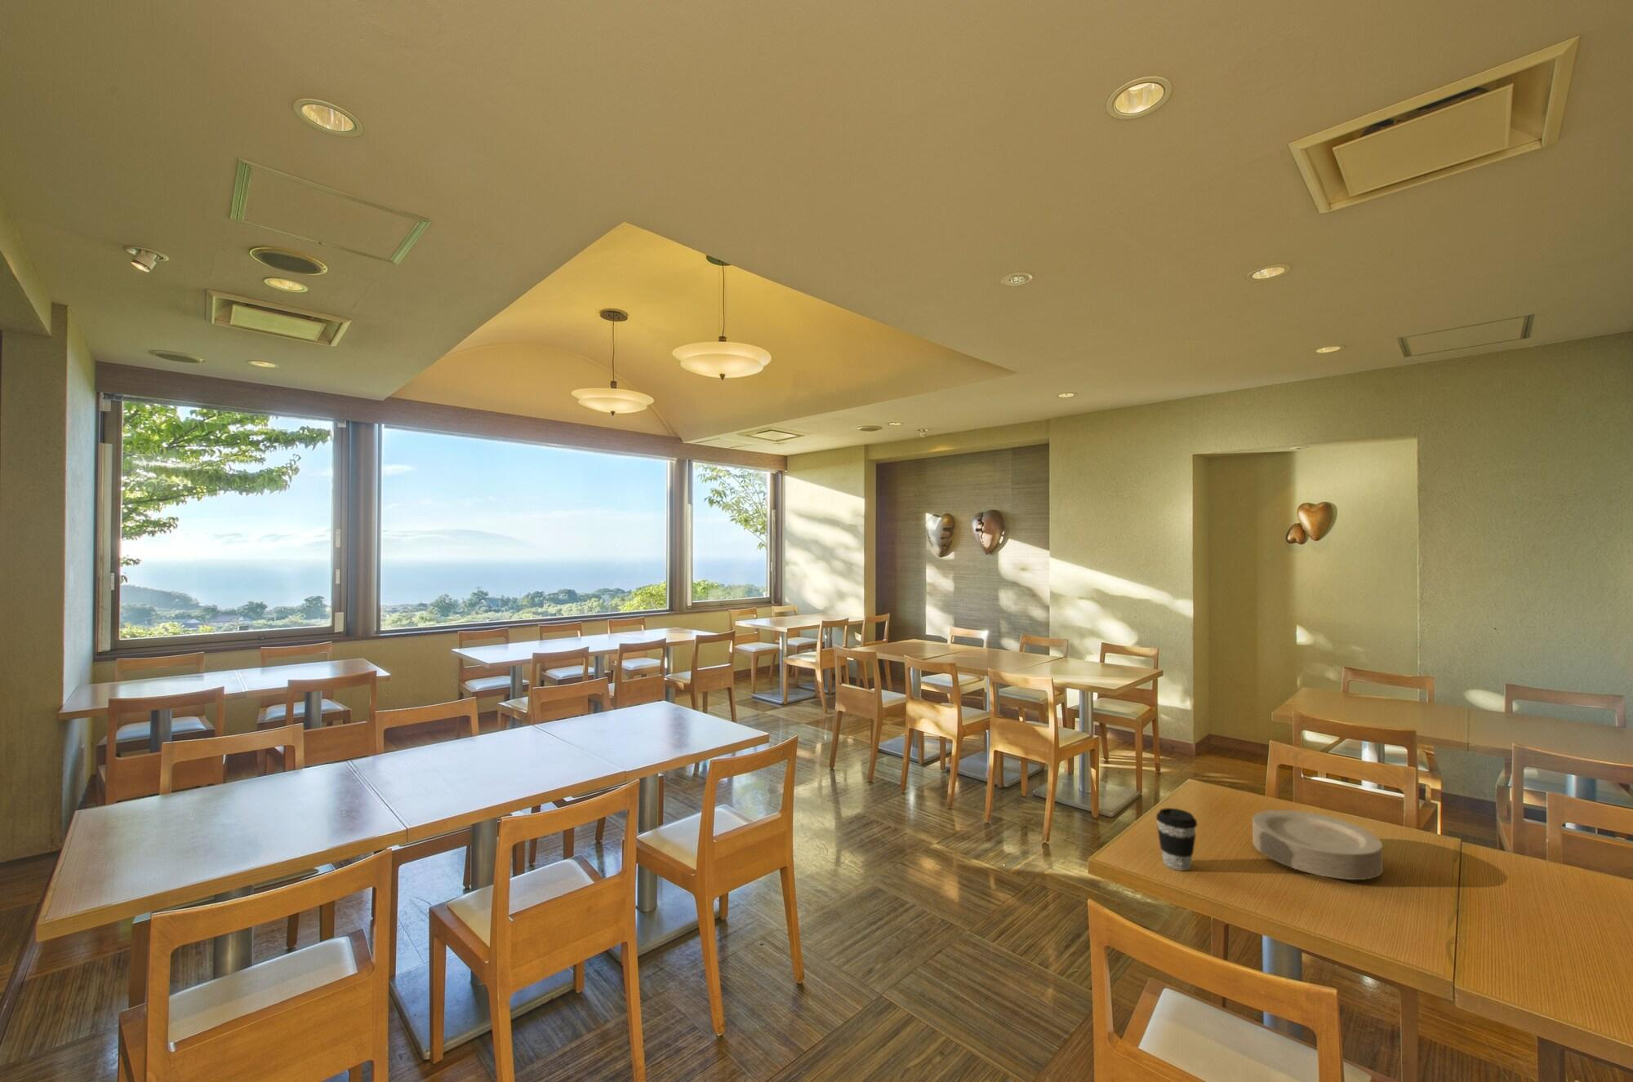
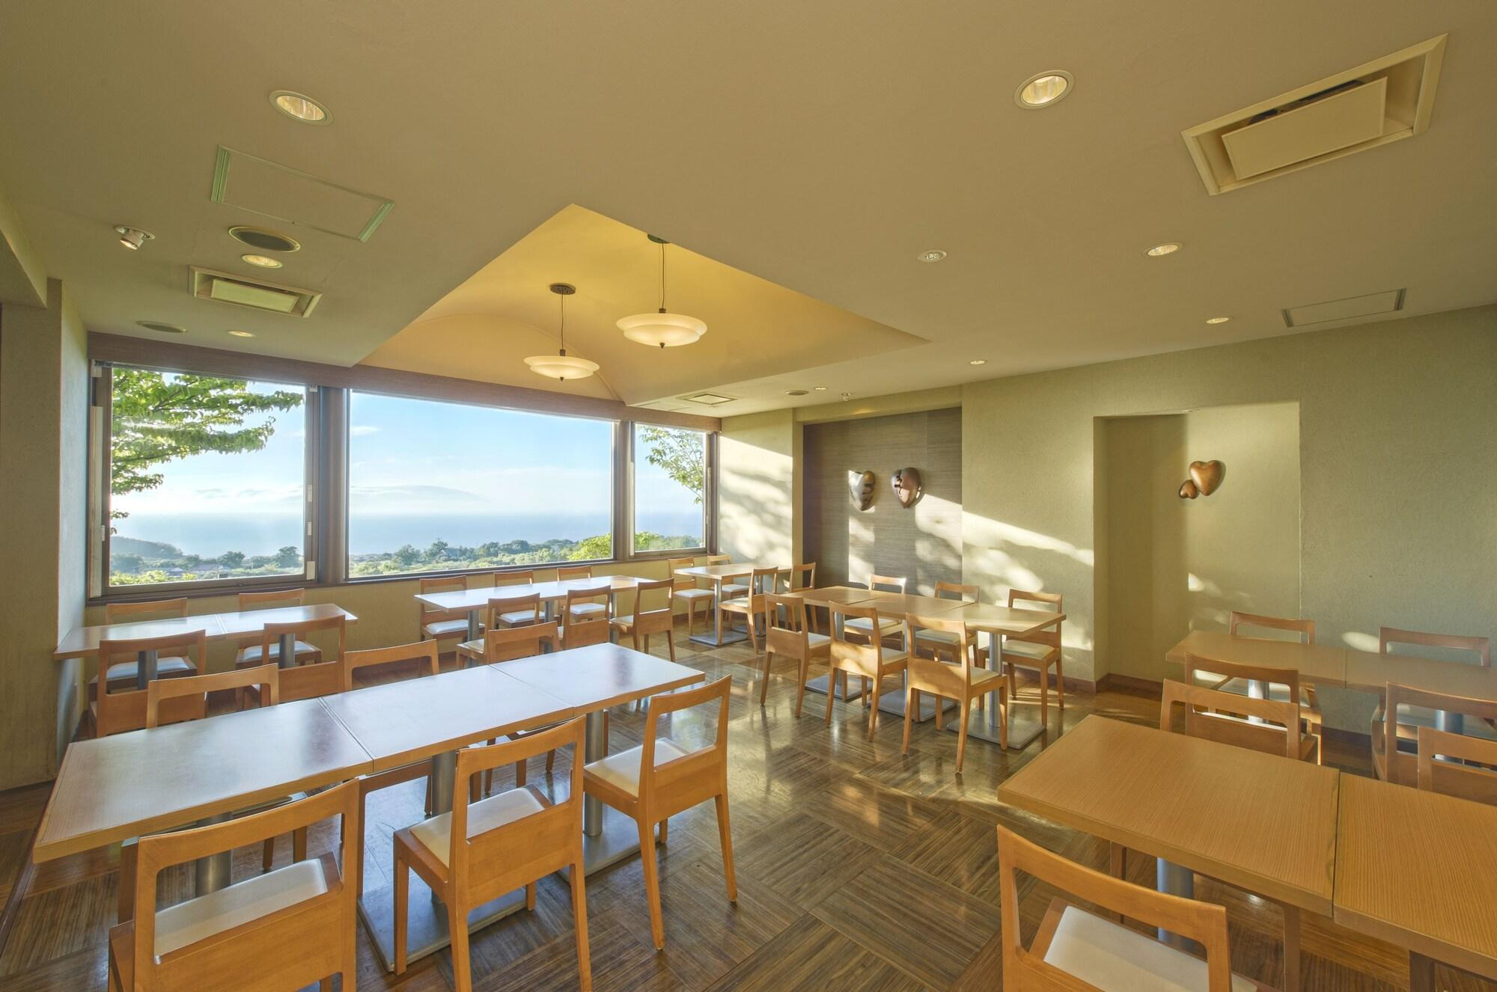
- coffee cup (1176, 839)
- plate (1314, 844)
